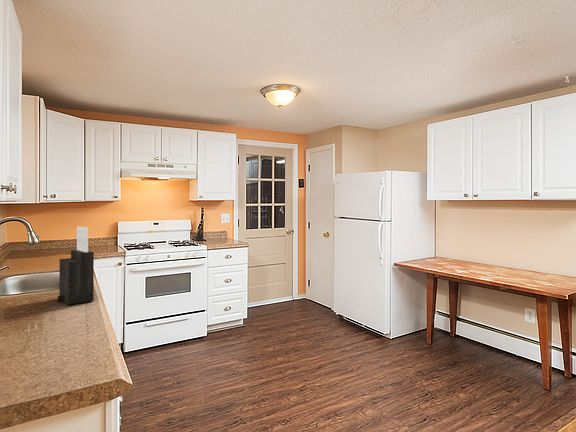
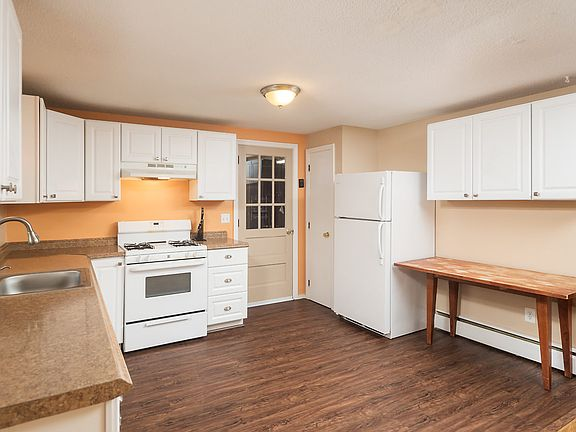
- knife block (73, 263)
